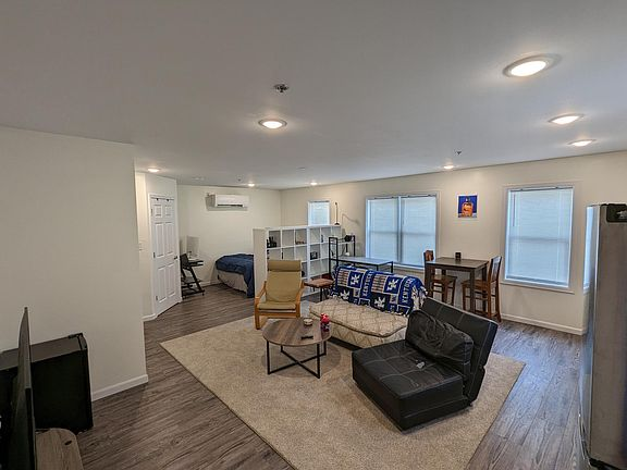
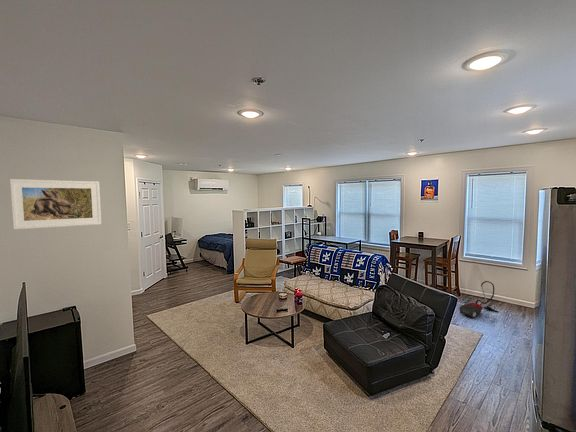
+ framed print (59, 203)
+ vacuum cleaner (484, 297)
